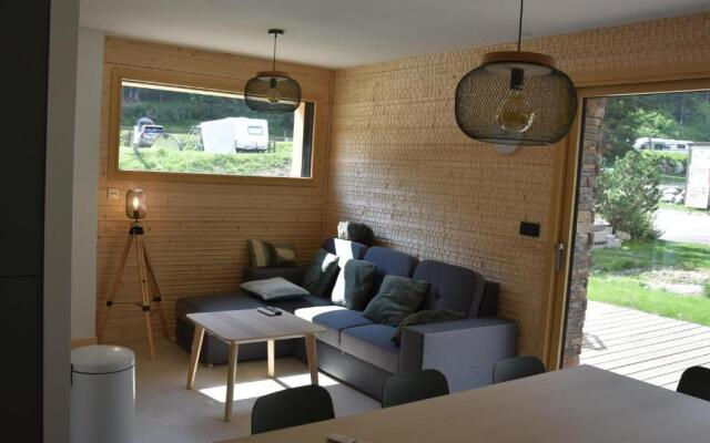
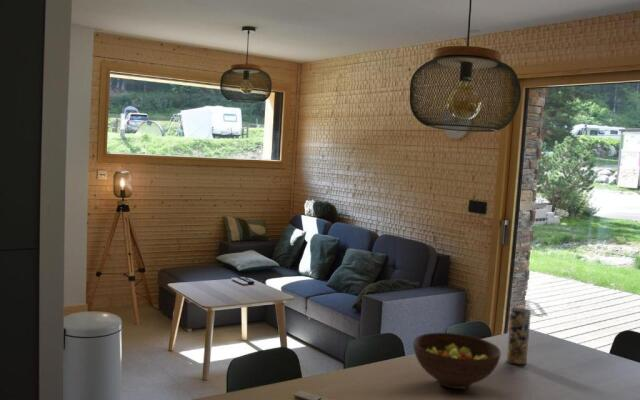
+ vase (518, 335)
+ fruit bowl (455, 364)
